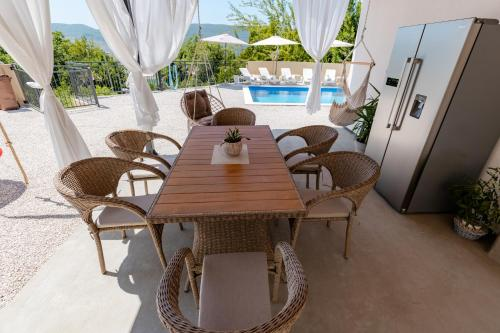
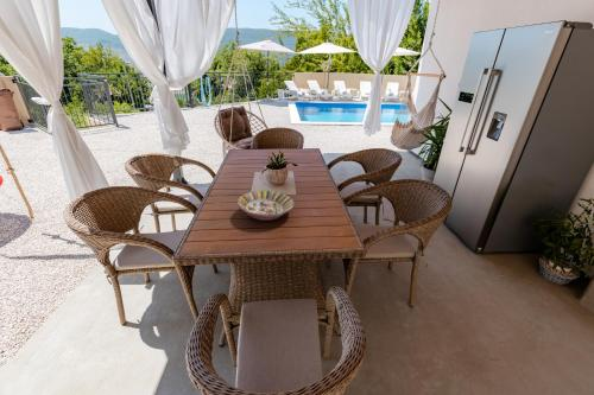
+ serving bowl (265, 208)
